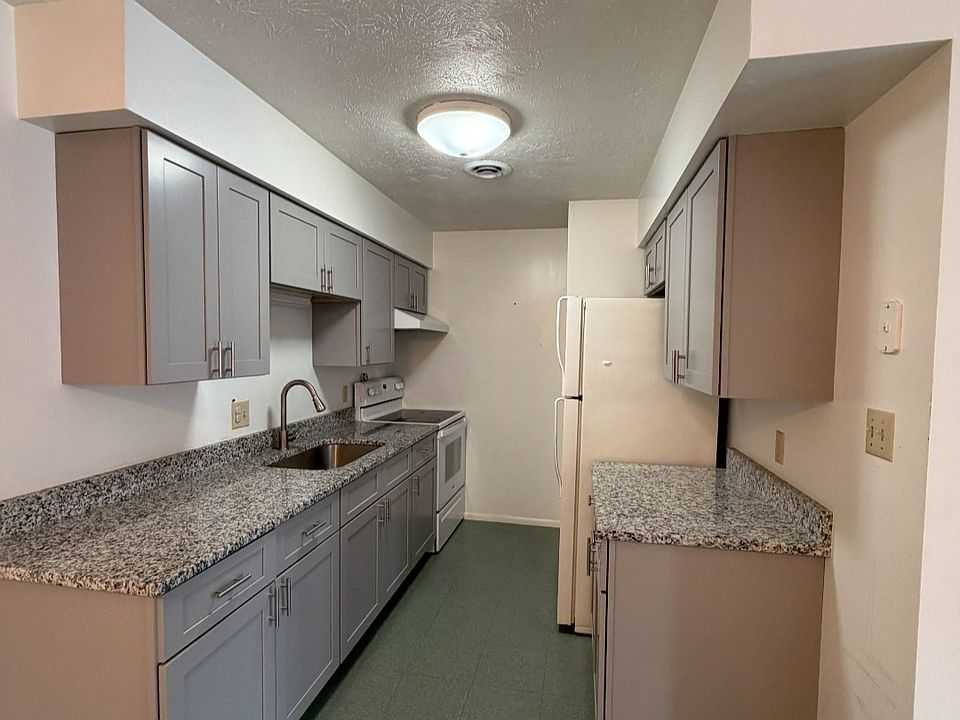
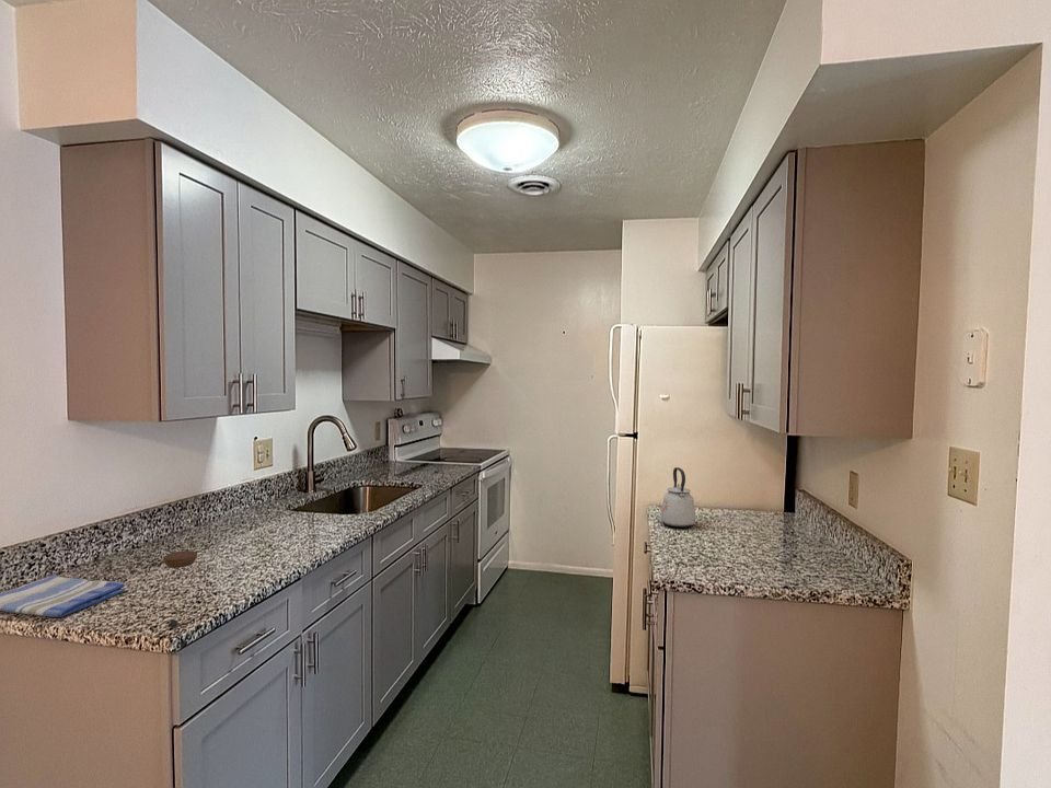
+ kettle (677, 495)
+ dish towel (56, 594)
+ jar (180, 567)
